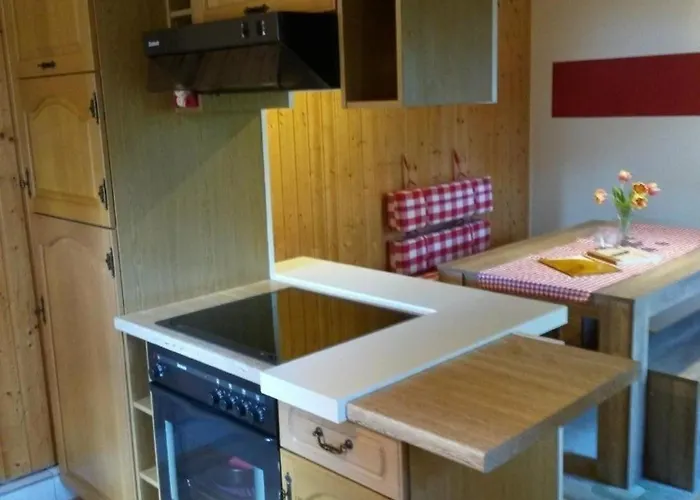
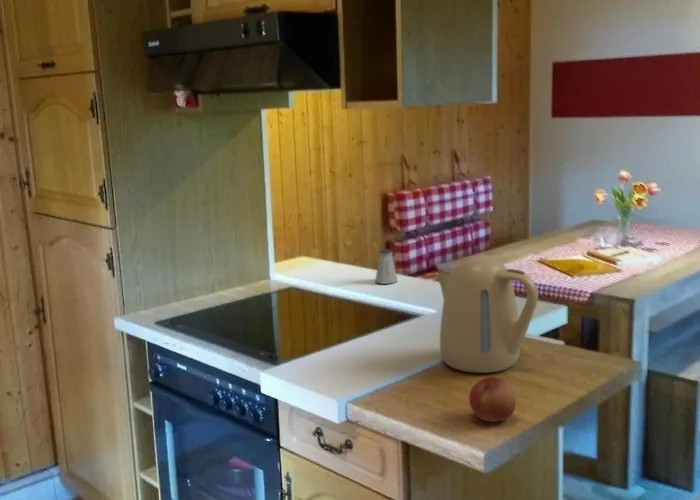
+ apple (492, 398)
+ saltshaker (385, 265)
+ kettle (484, 309)
